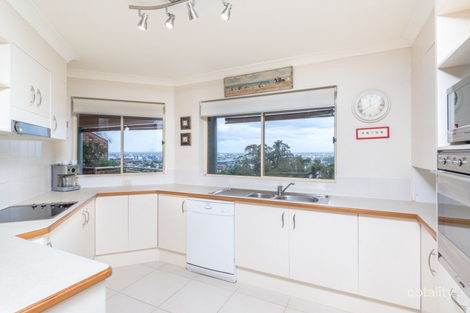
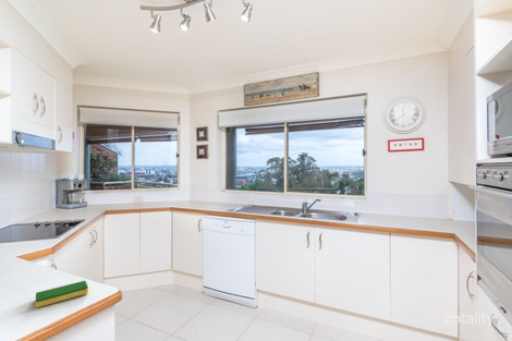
+ dish sponge (62, 292)
